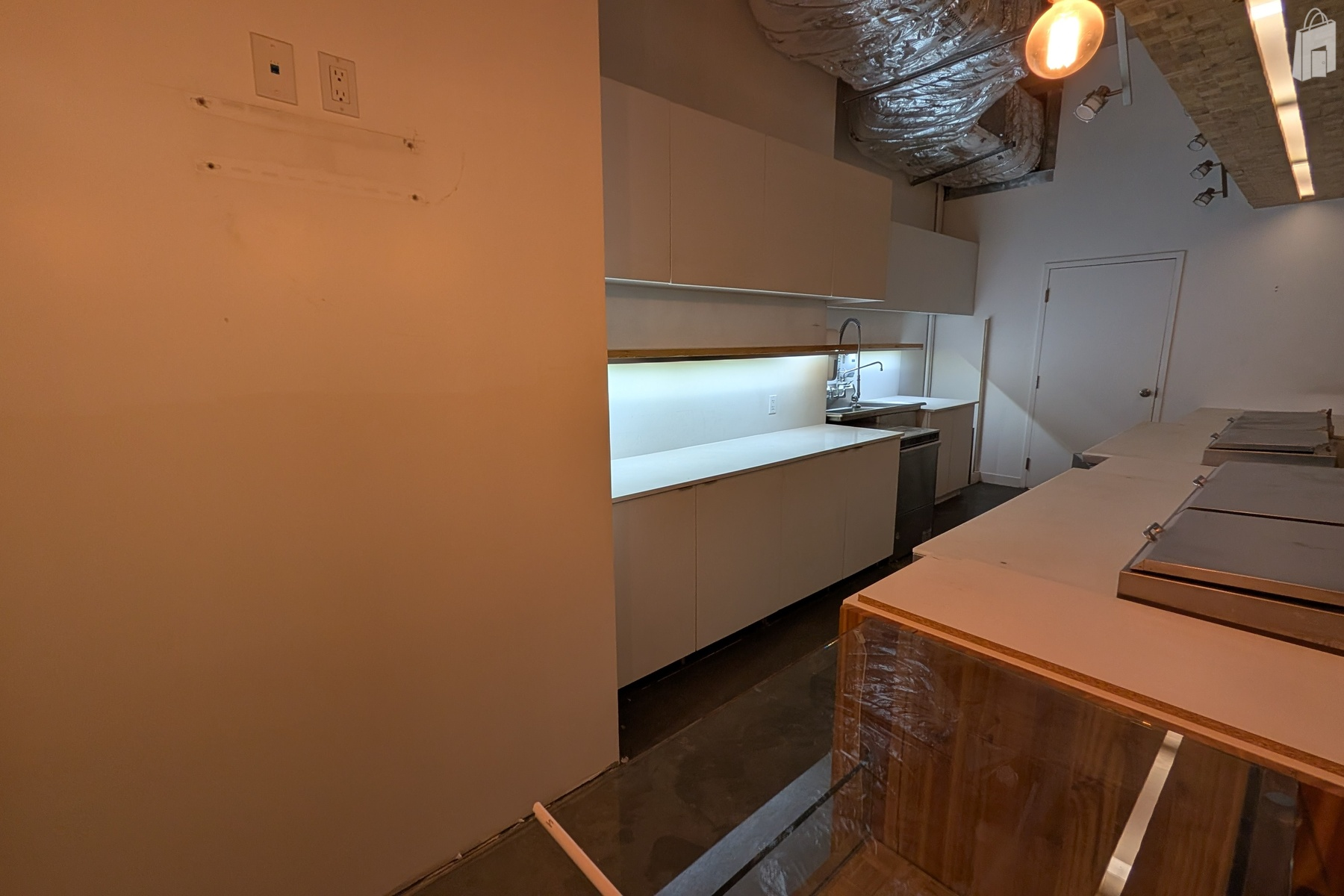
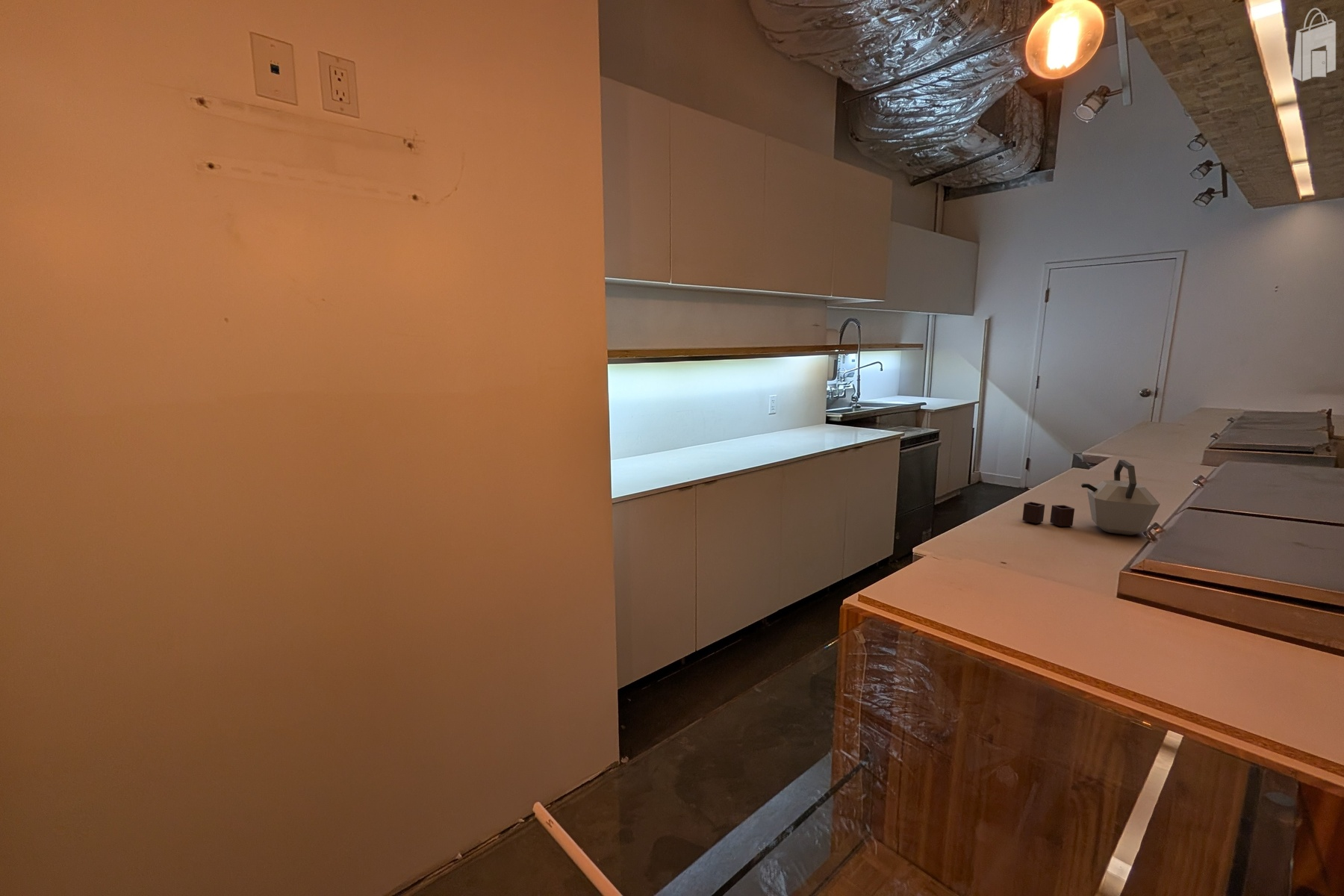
+ kettle (1088, 494)
